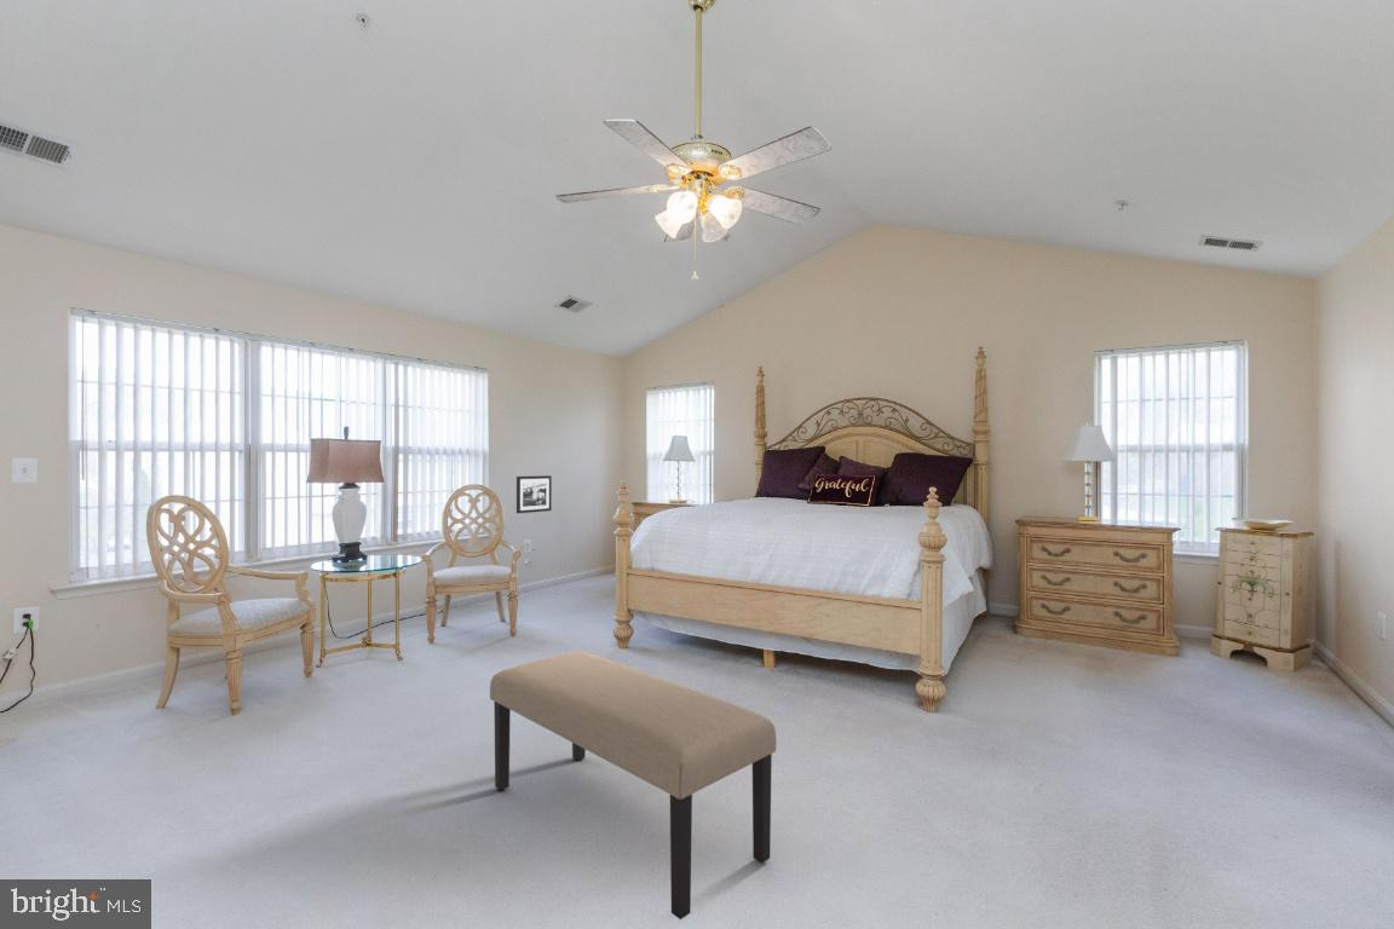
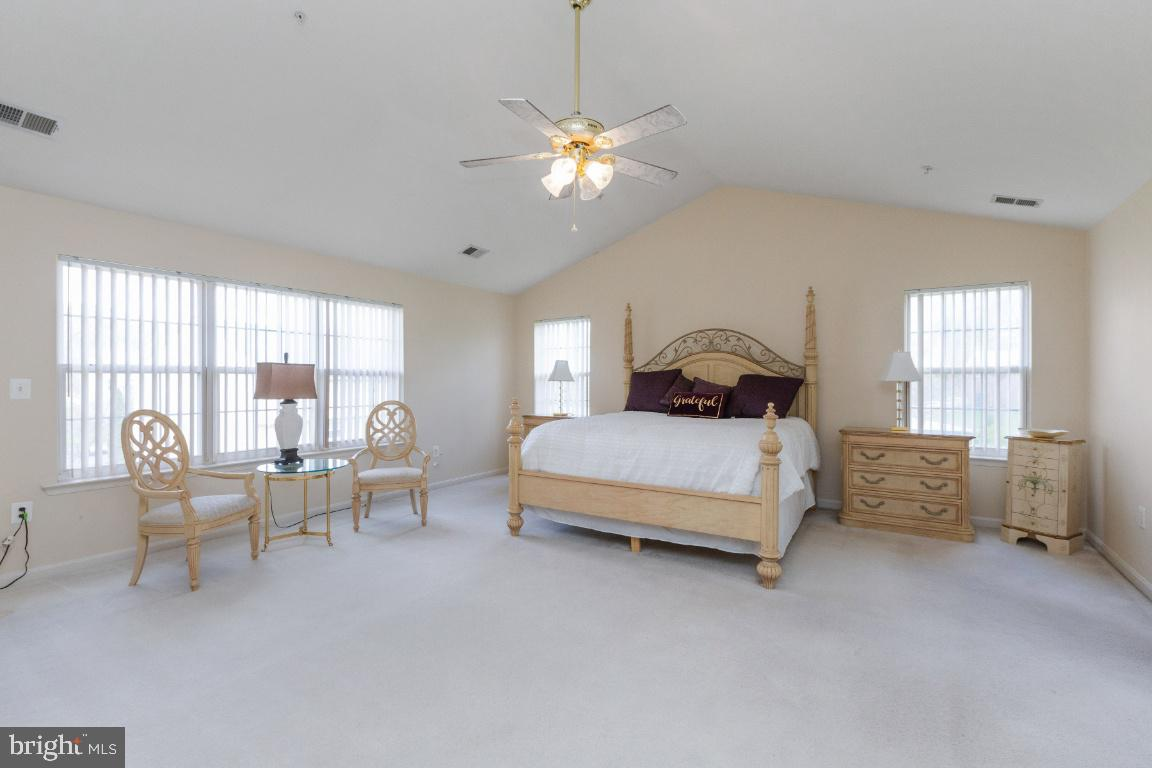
- bench (618, 752)
- picture frame (534, 494)
